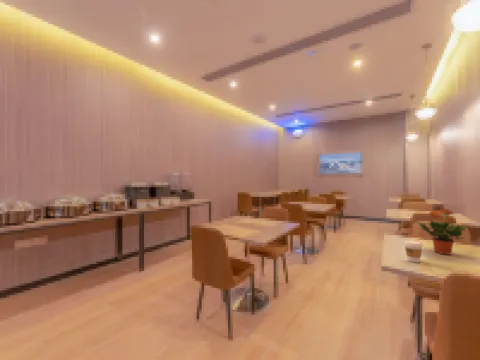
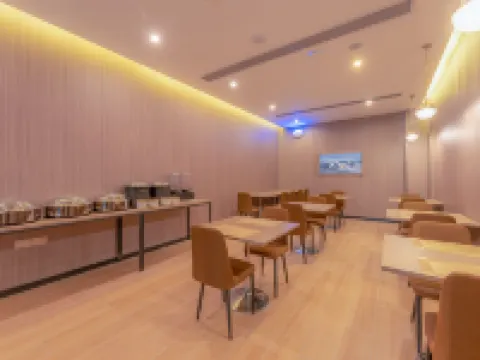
- coffee cup (413, 251)
- potted plant (441, 230)
